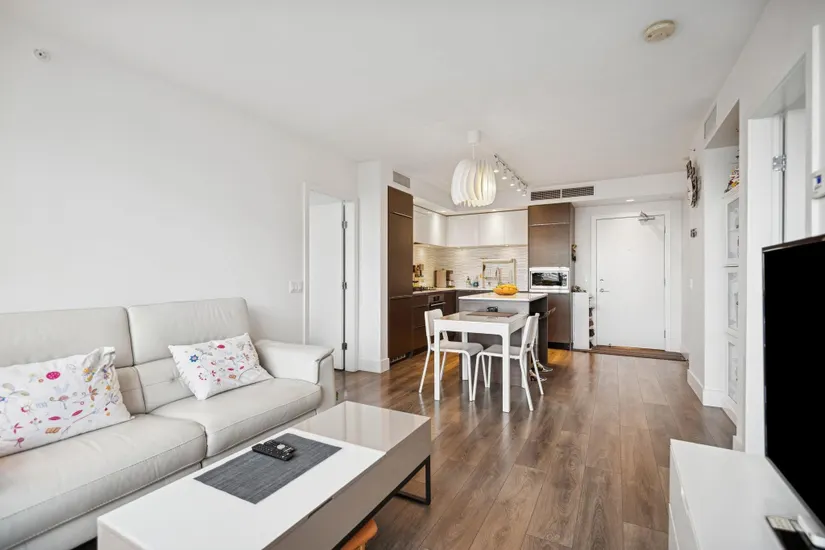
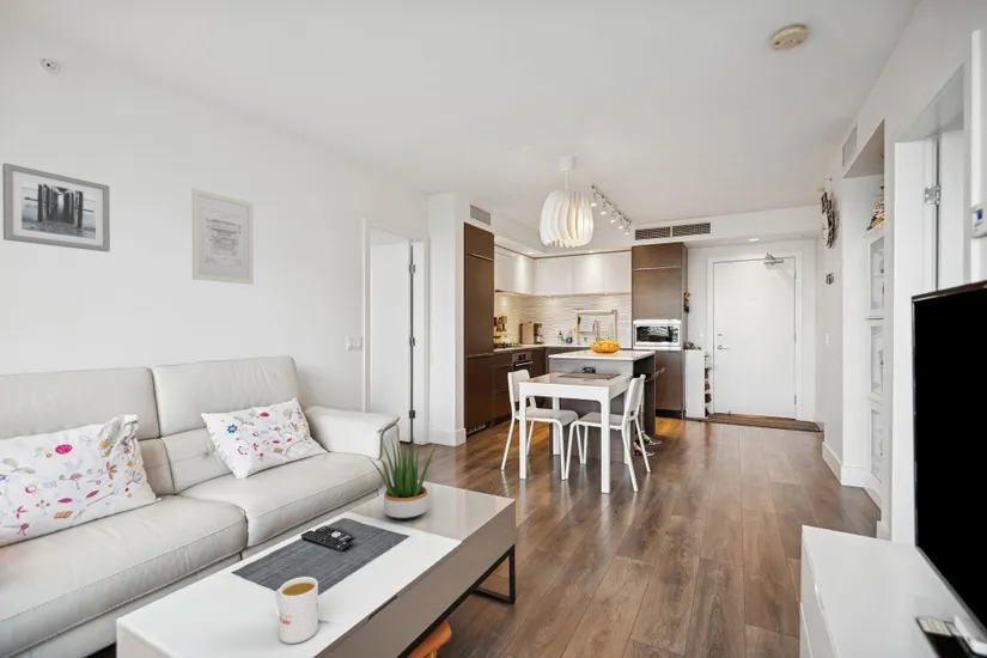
+ wall art (60, 211)
+ mug (293, 607)
+ wall art (224, 238)
+ potted plant (406, 476)
